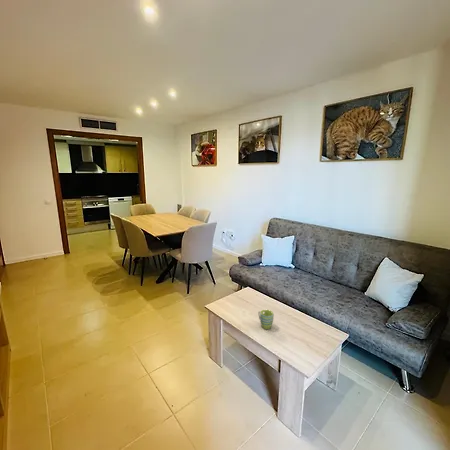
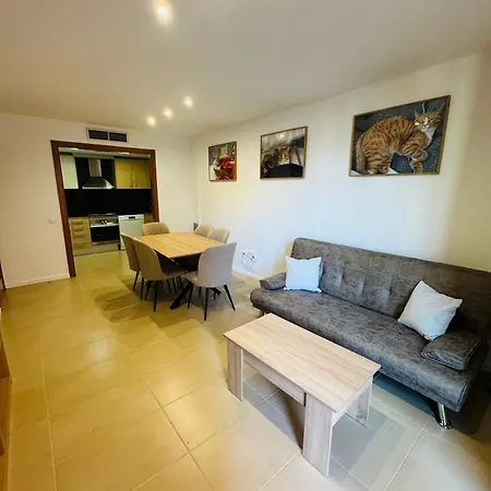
- mug (264, 318)
